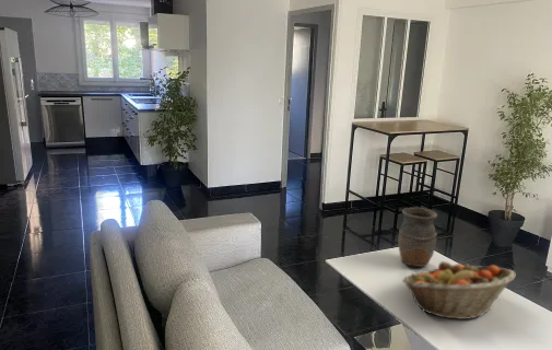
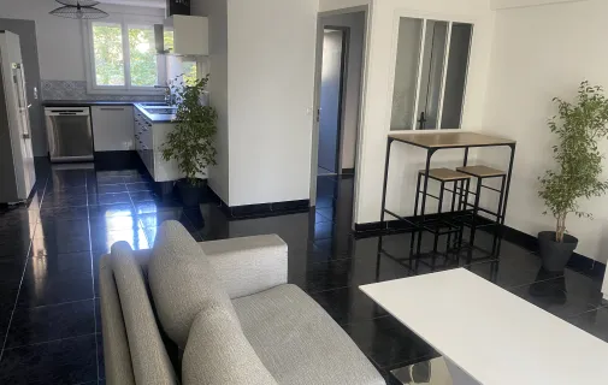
- fruit basket (457, 284)
- vase (416, 237)
